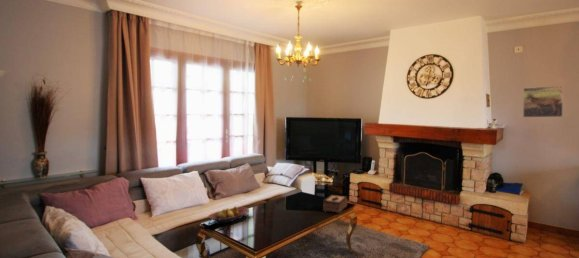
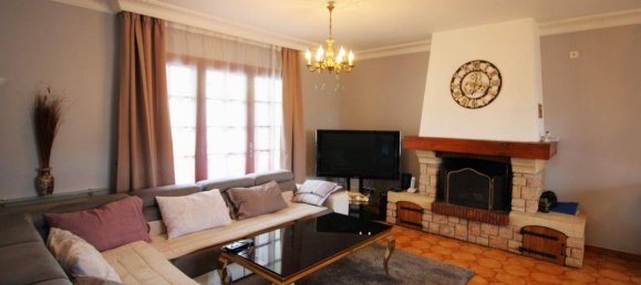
- fruit bowl (229, 213)
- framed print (542, 102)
- tissue box (335, 203)
